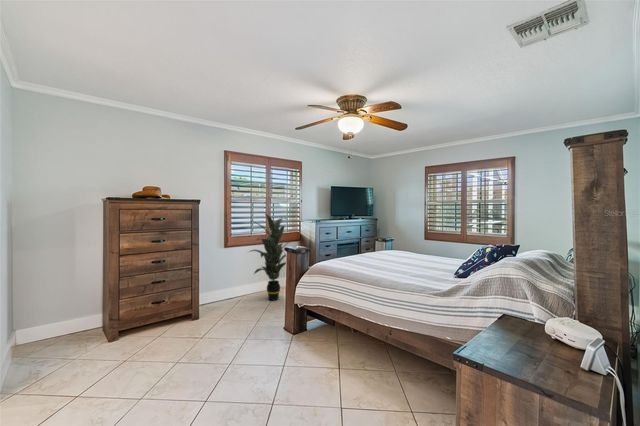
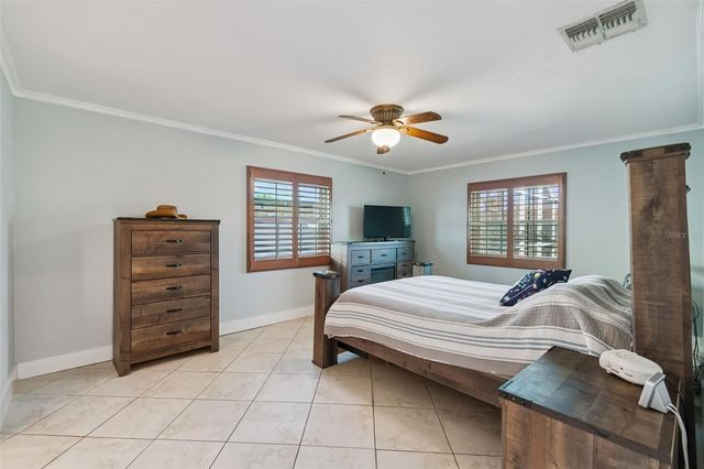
- indoor plant (269, 256)
